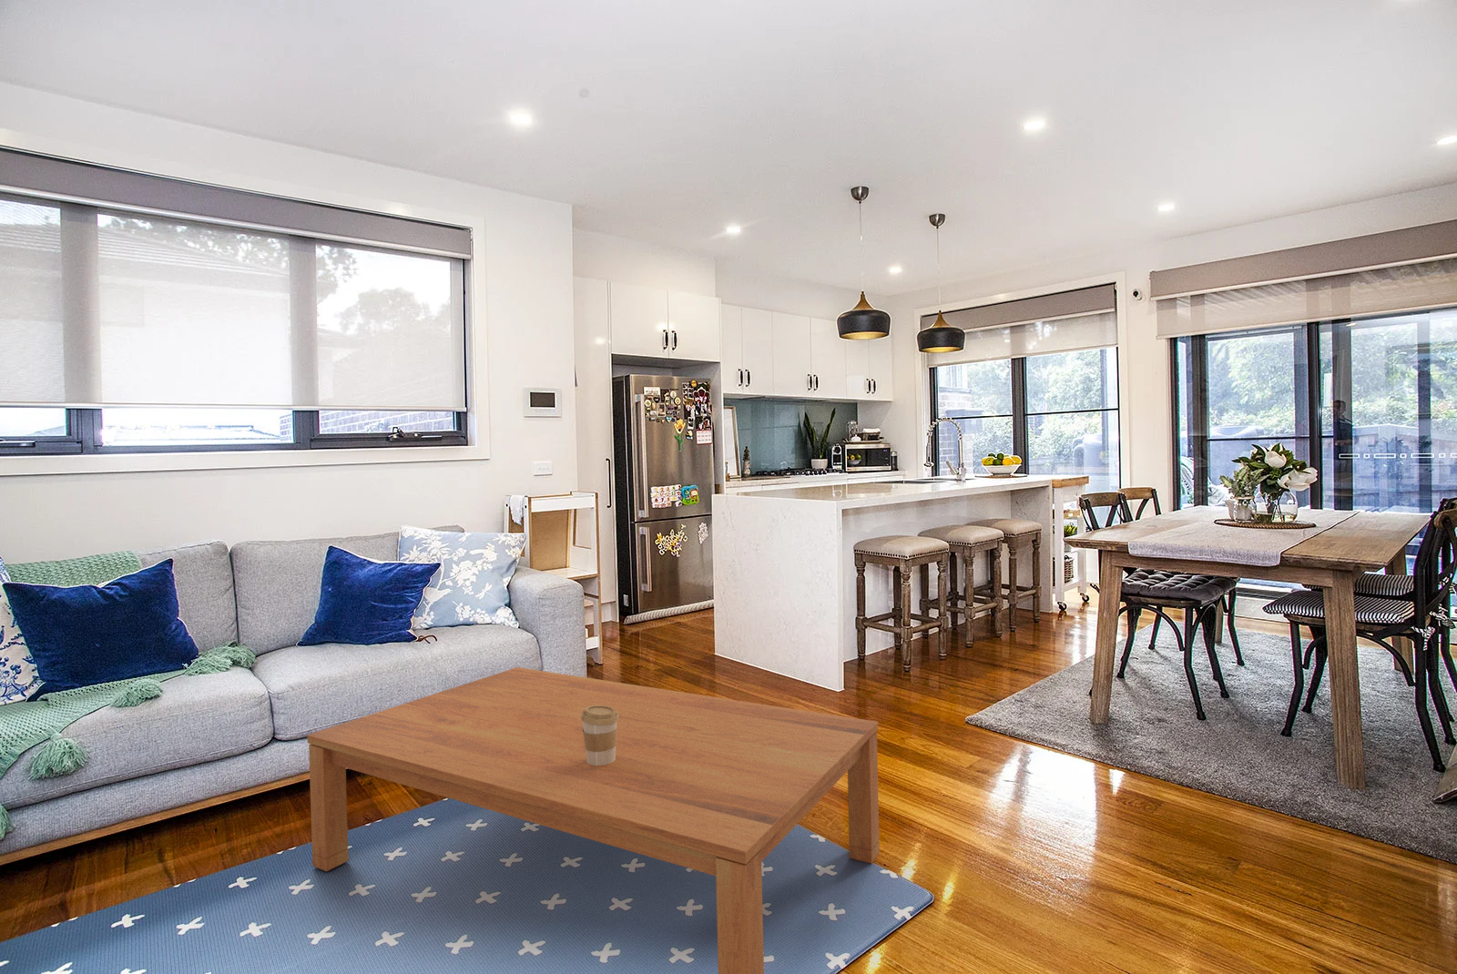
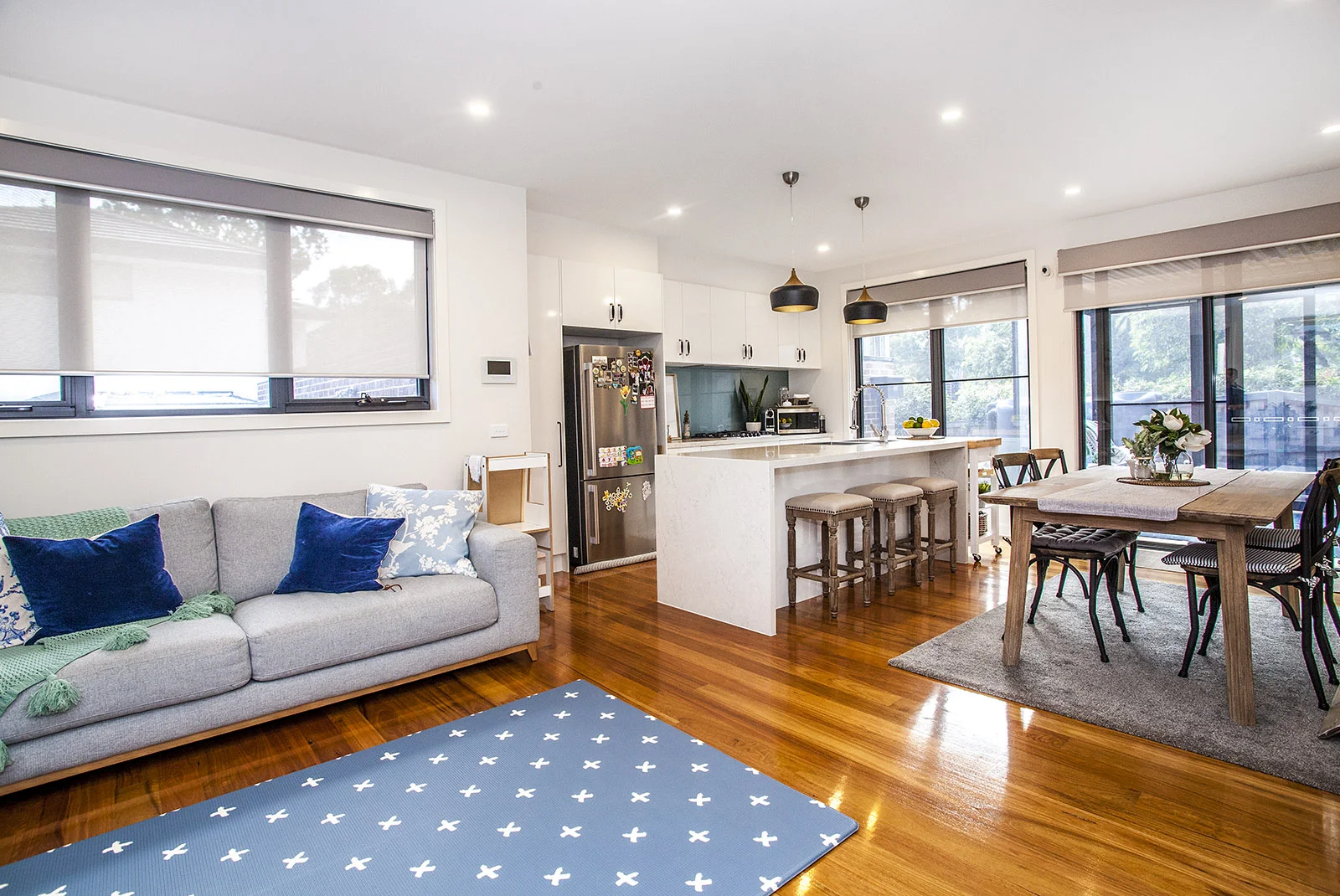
- coffee table (594, 794)
- coffee cup (600, 733)
